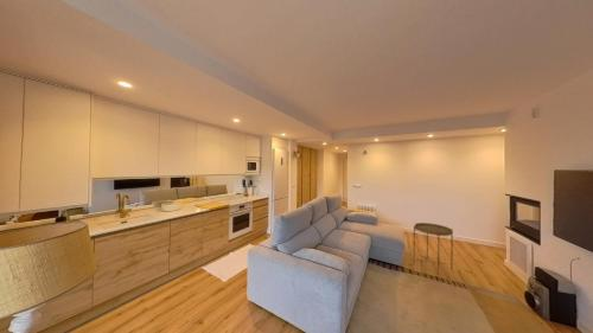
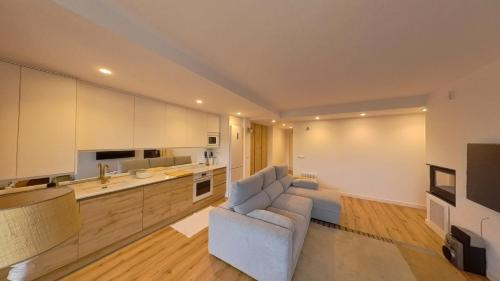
- side table (427, 246)
